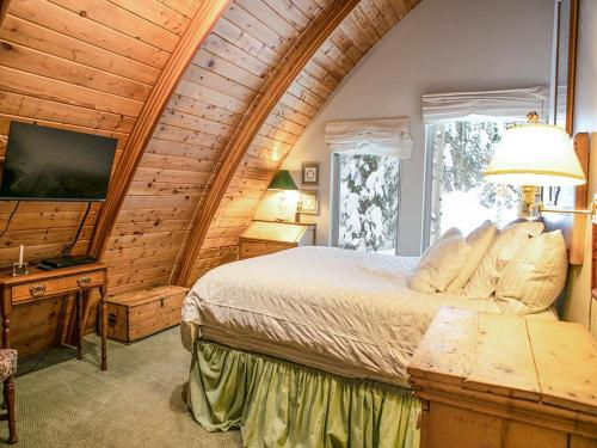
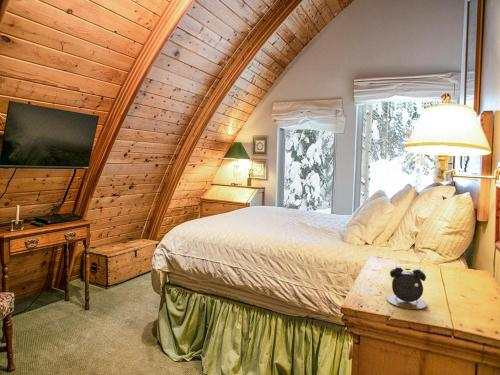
+ alarm clock (407, 283)
